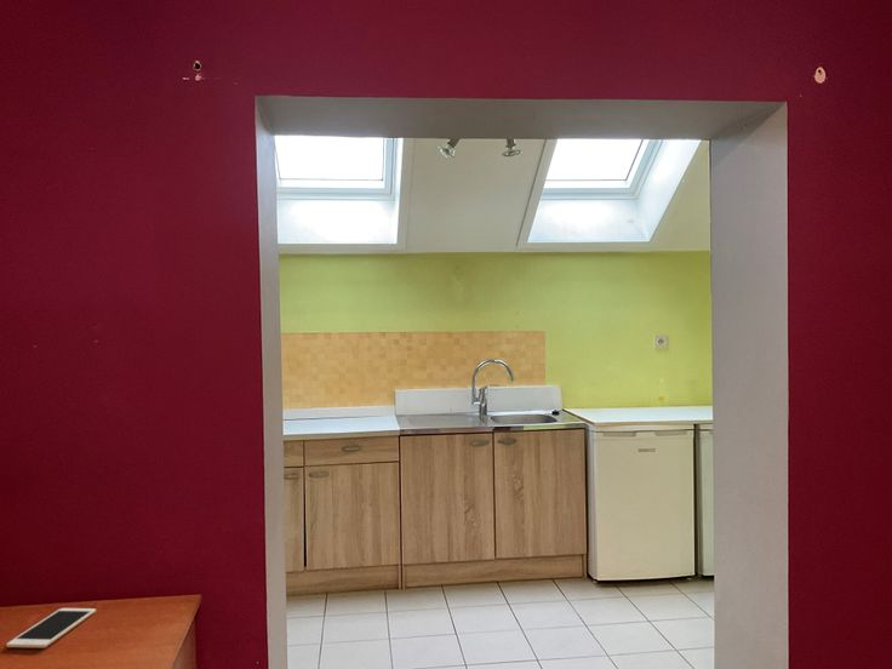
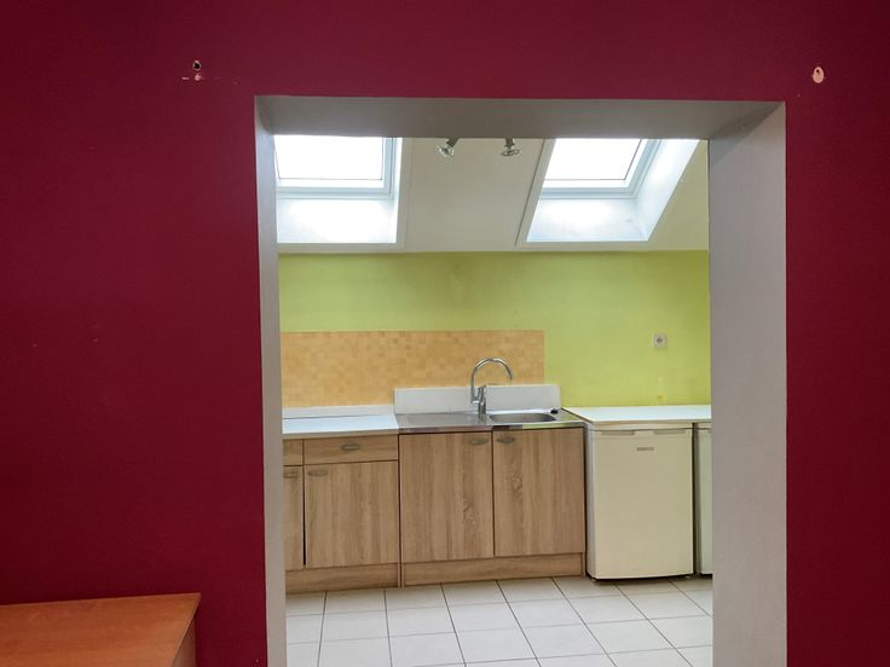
- cell phone (53, 627)
